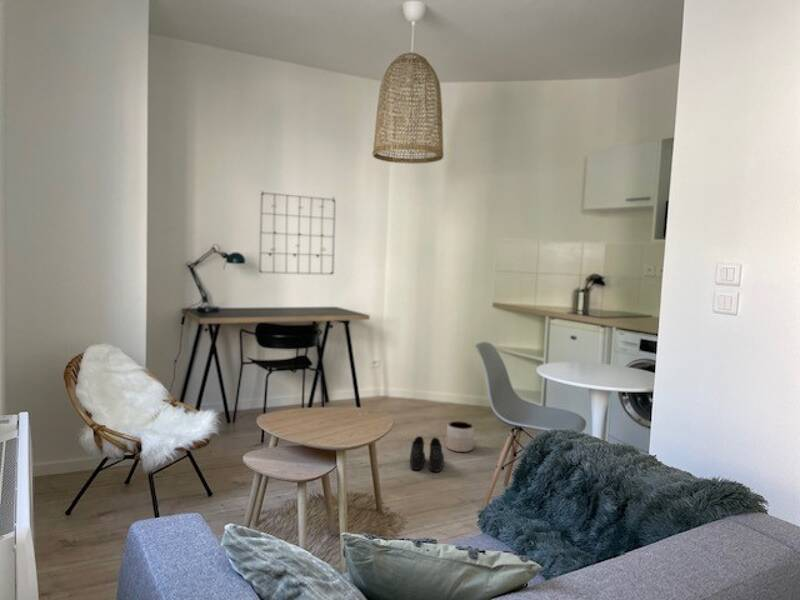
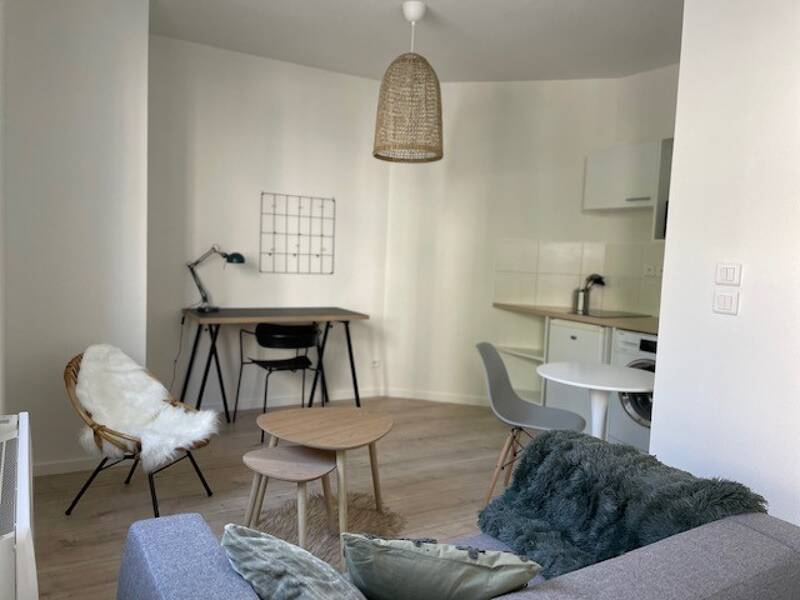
- boots (430, 450)
- planter (460, 436)
